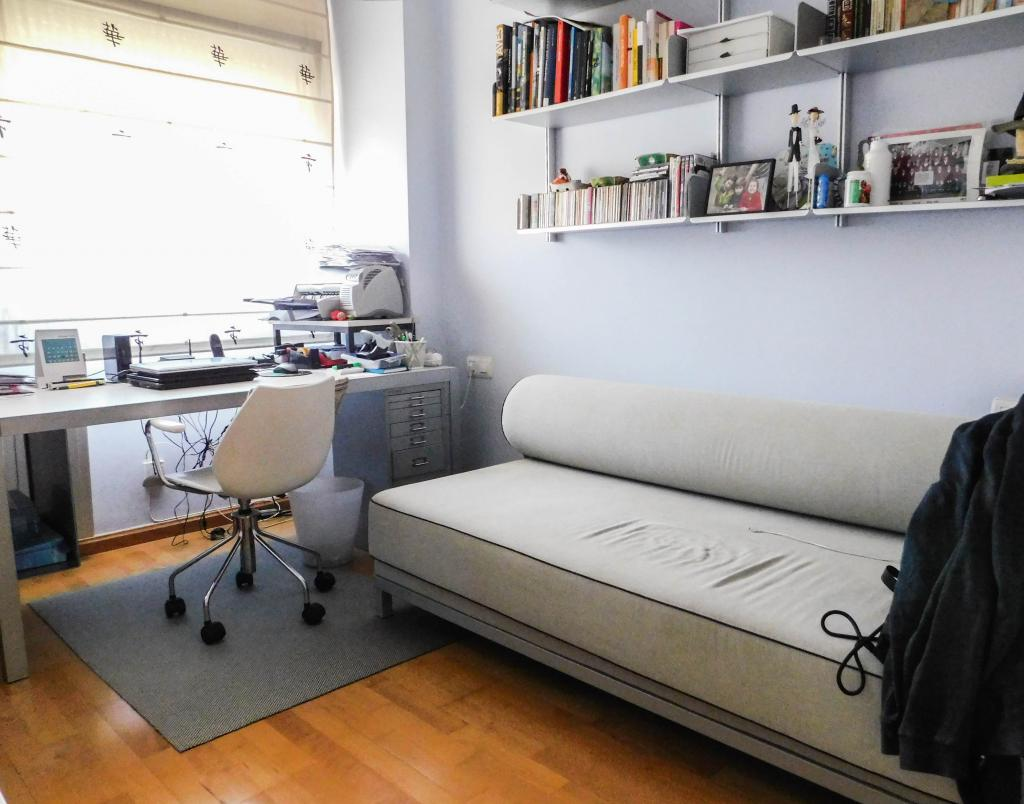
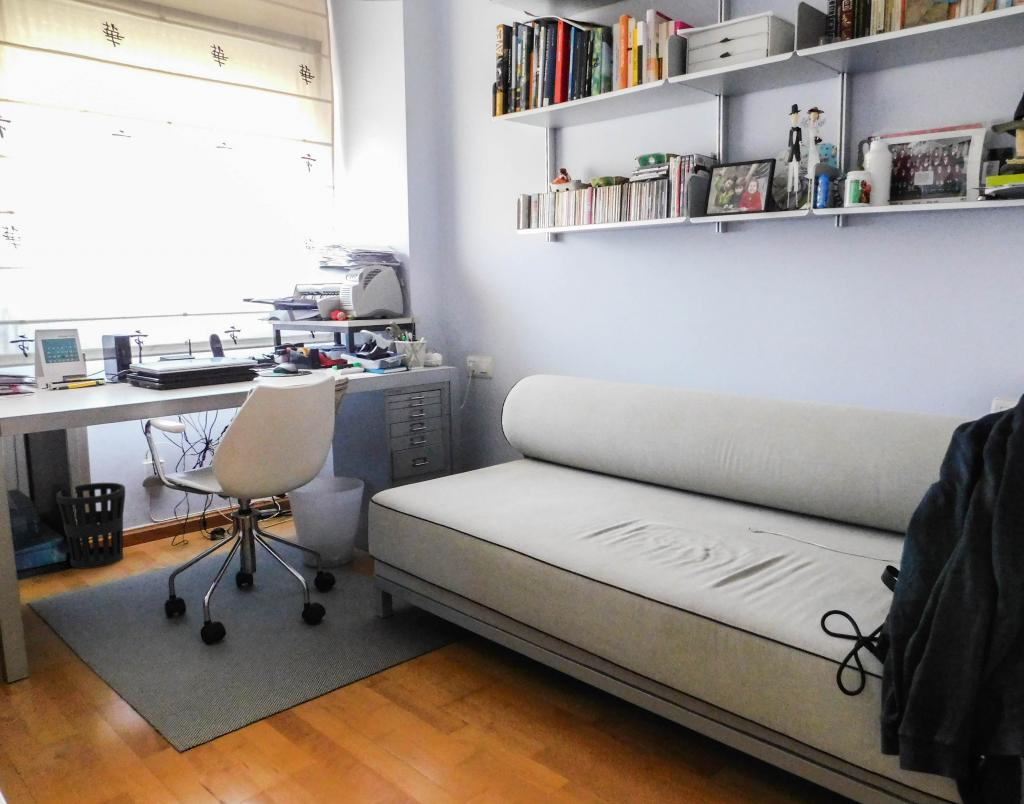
+ wastebasket (94, 525)
